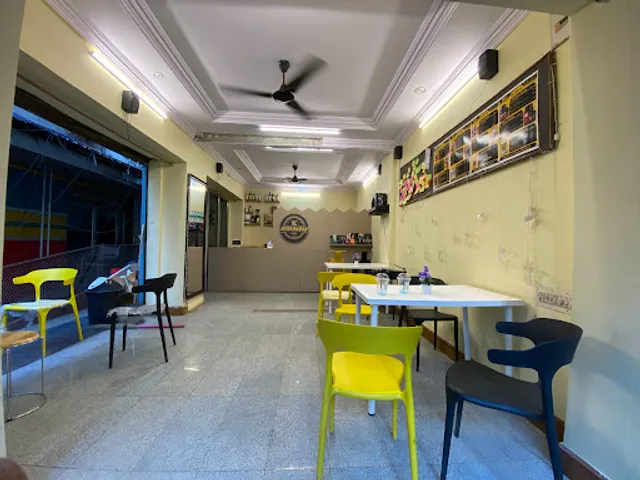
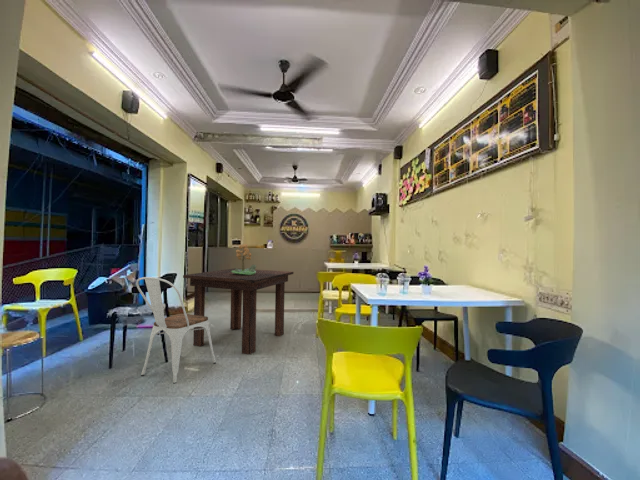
+ chair (176, 322)
+ dining table (241, 306)
+ small tree (244, 258)
